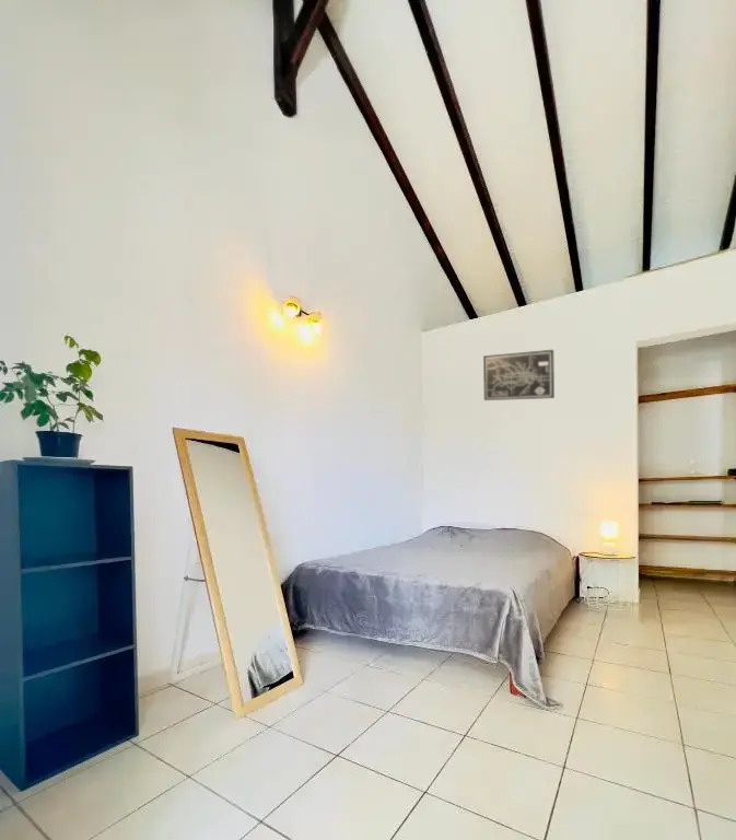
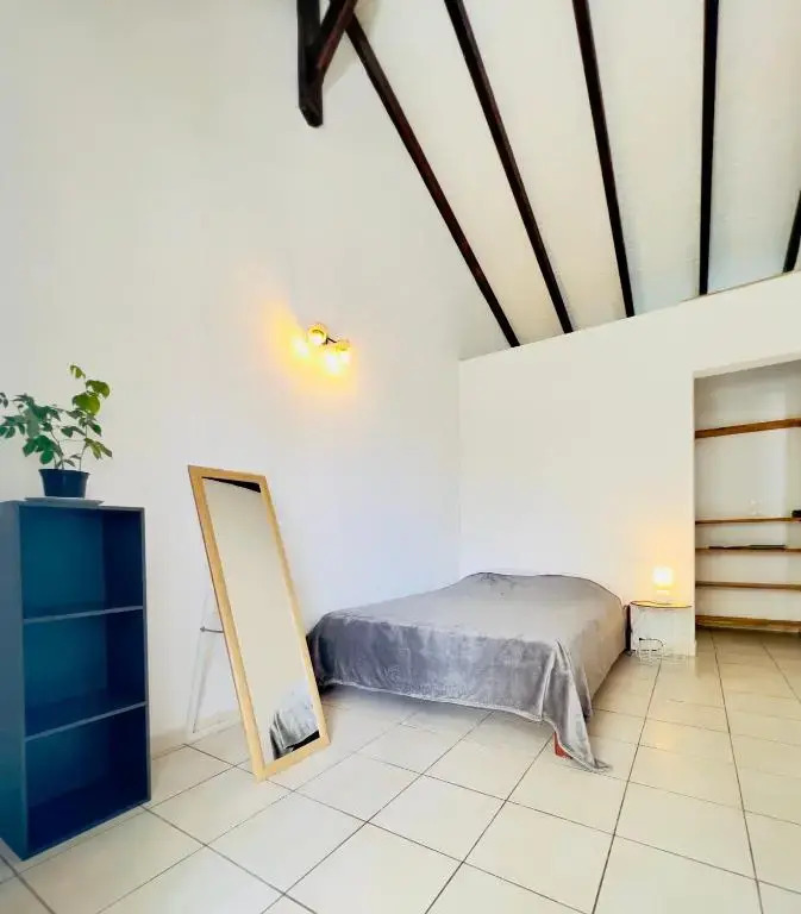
- wall art (517, 376)
